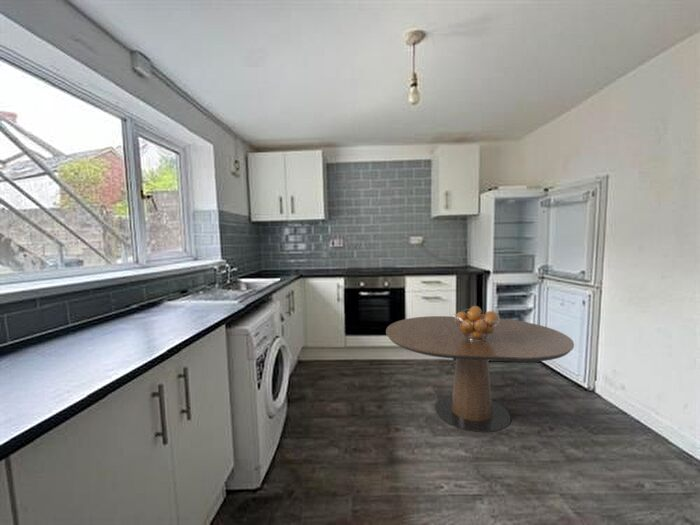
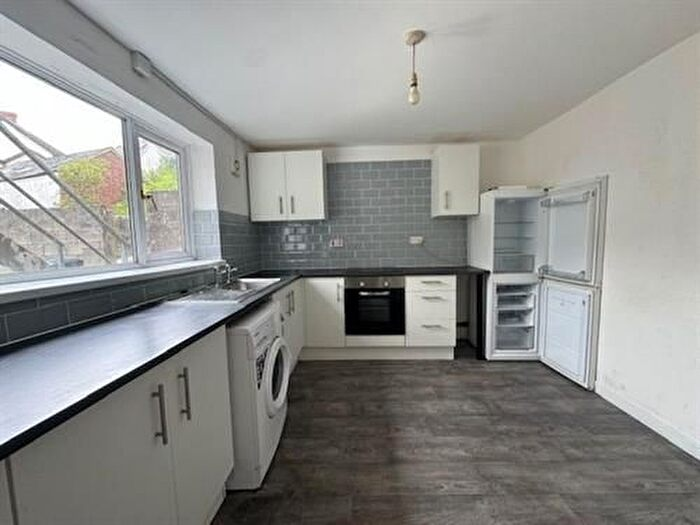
- dining table (474, 376)
- fruit basket (476, 322)
